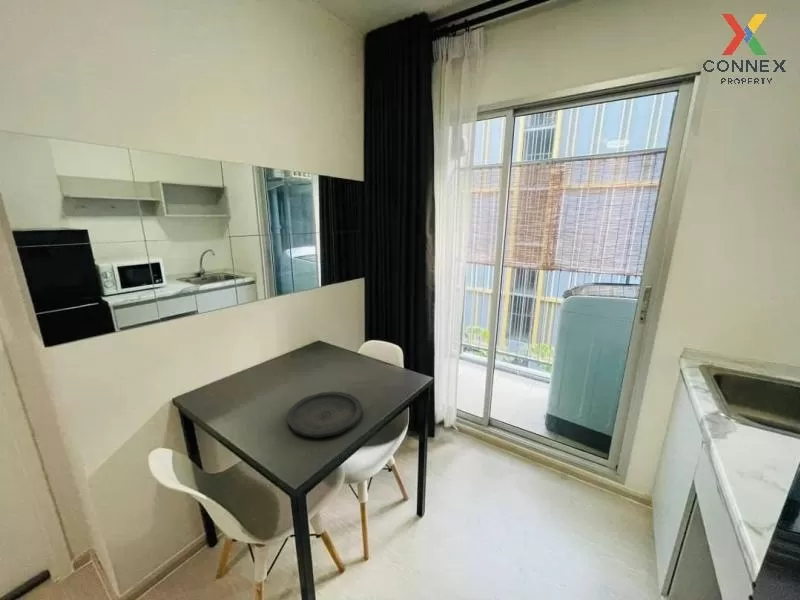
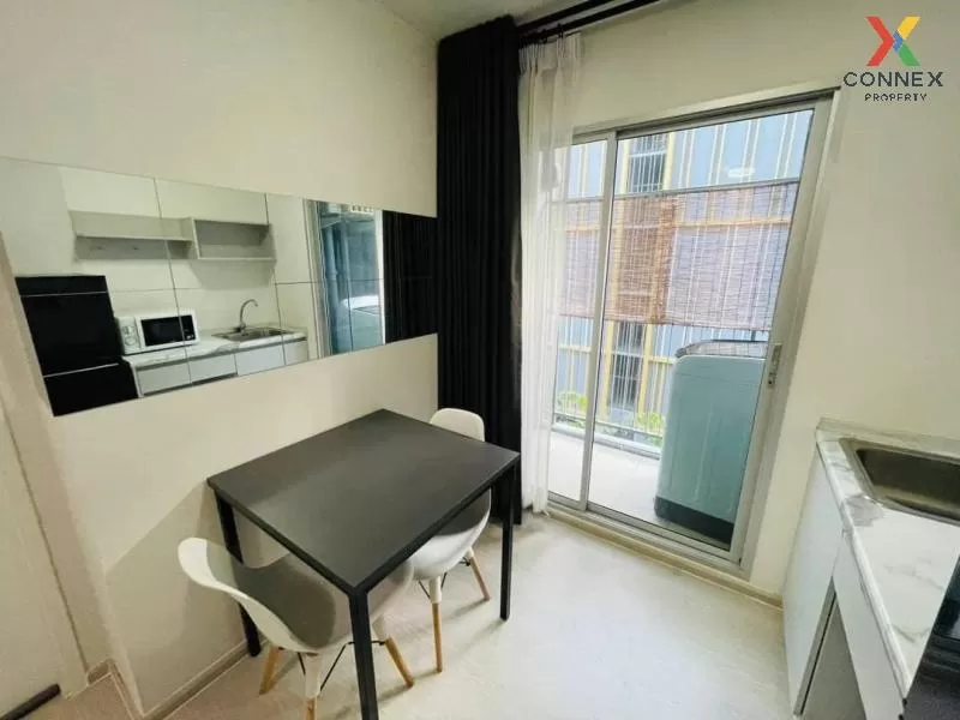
- plate (325, 412)
